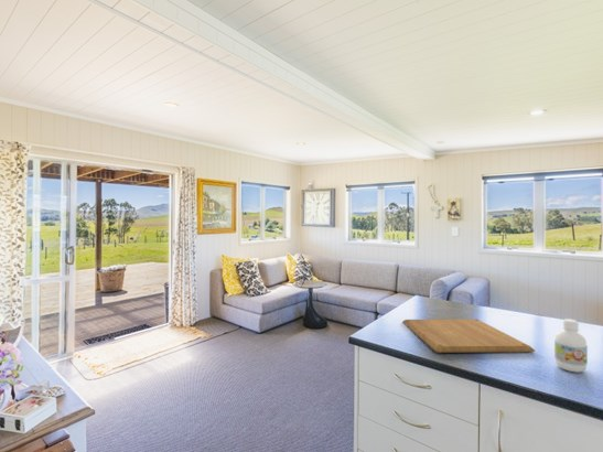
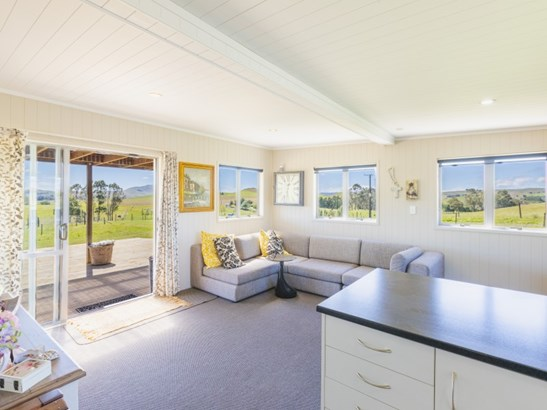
- bottle (570, 344)
- chopping board (460, 333)
